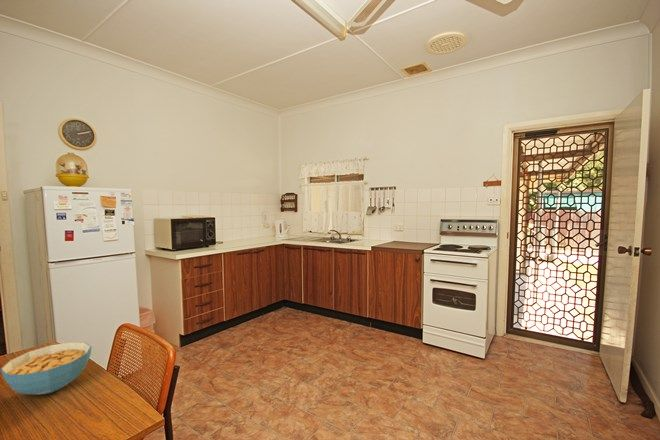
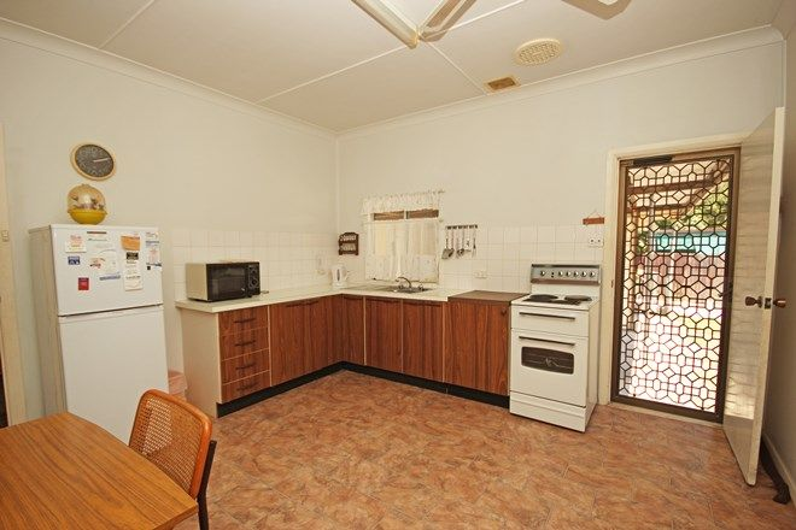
- cereal bowl (50, 372)
